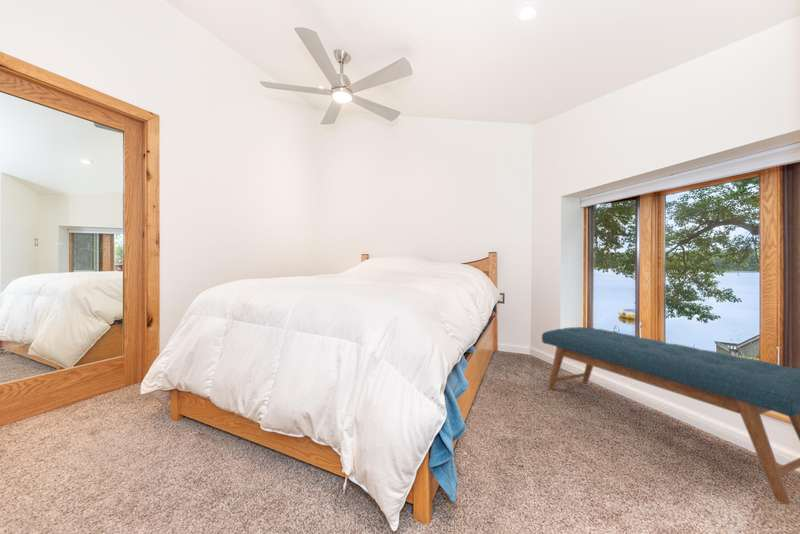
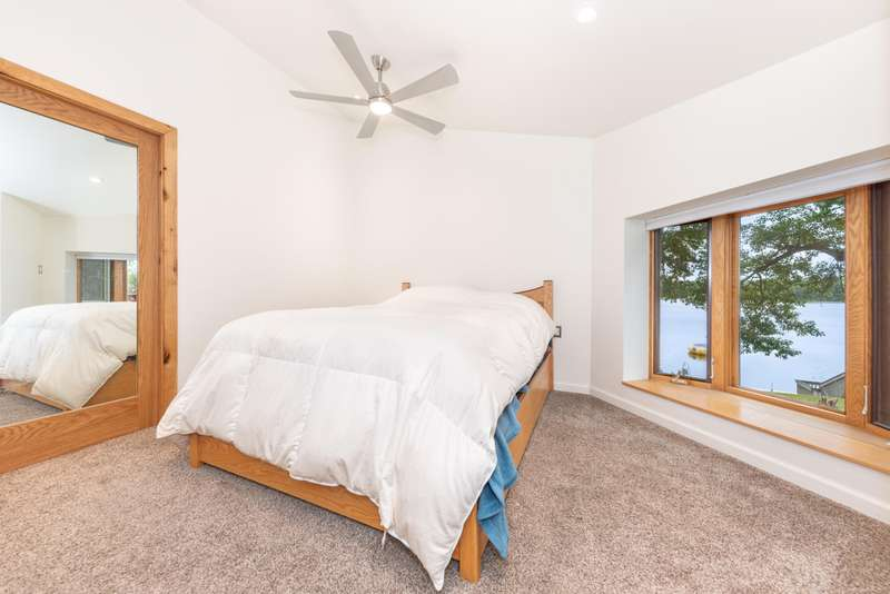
- bench (650, 383)
